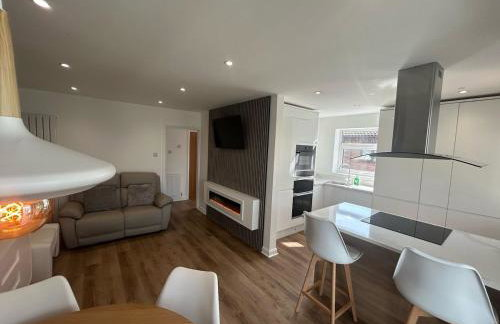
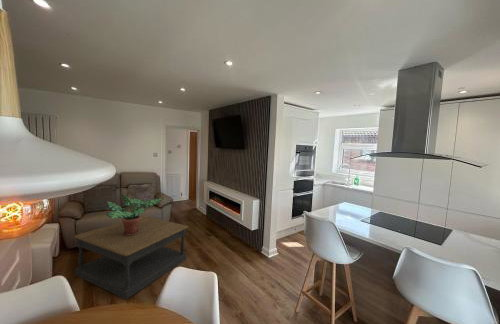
+ potted plant (136, 211)
+ coffee table (135, 248)
